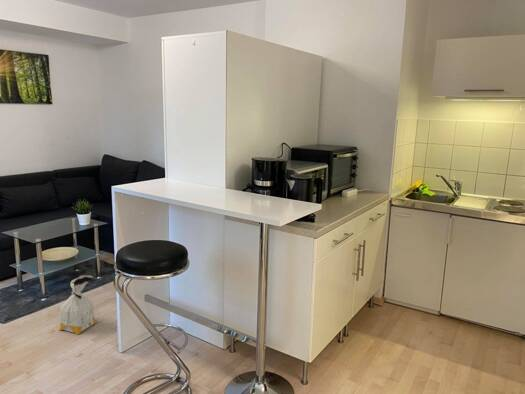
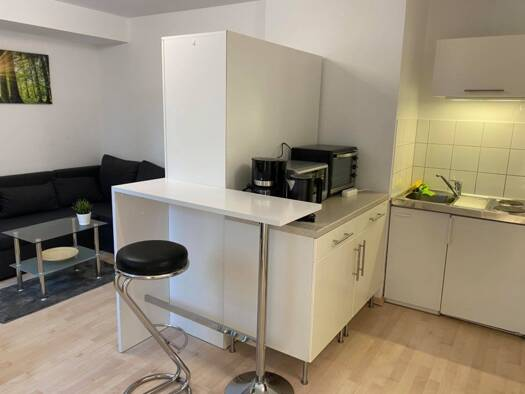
- bag (77, 301)
